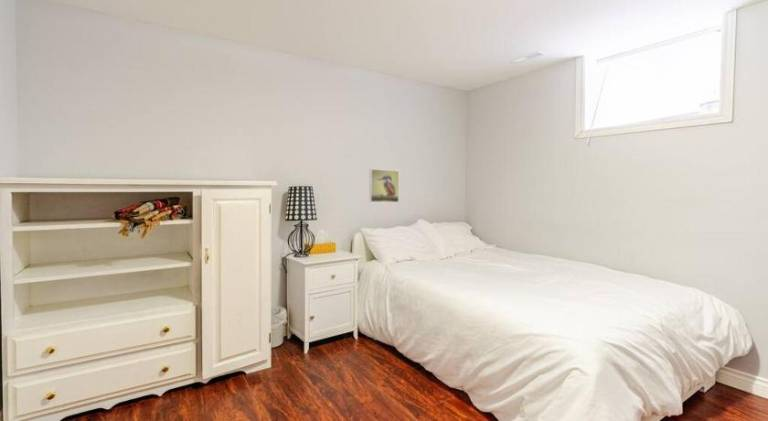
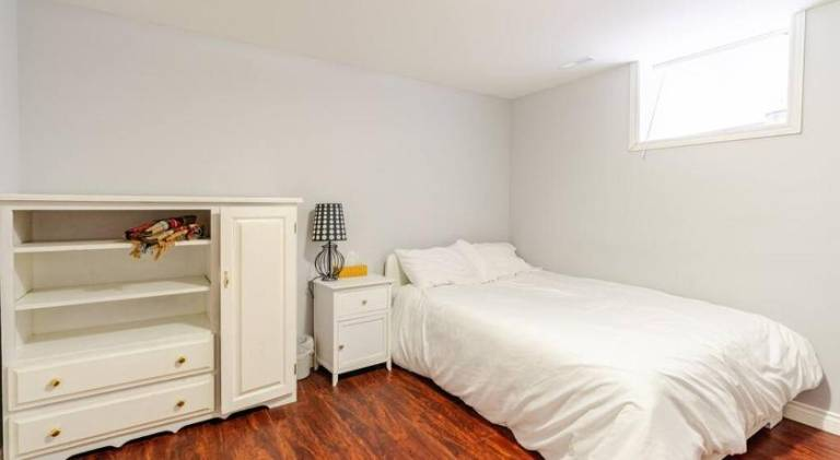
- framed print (384, 186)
